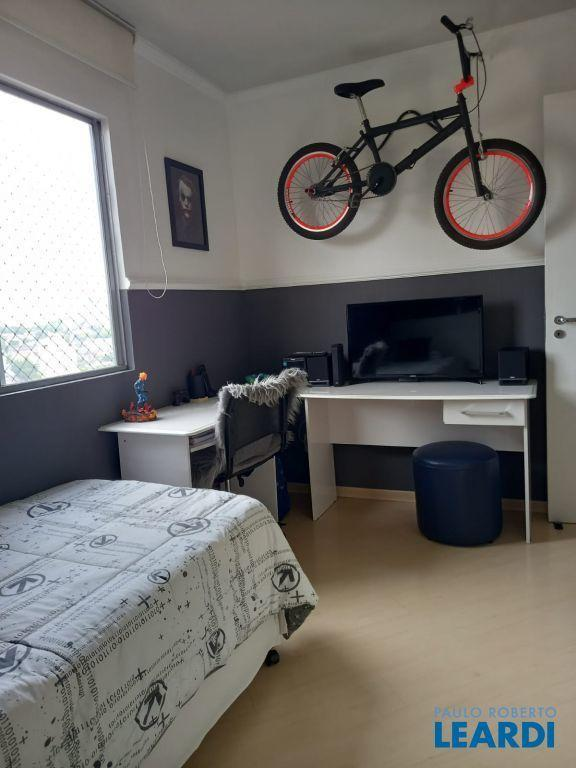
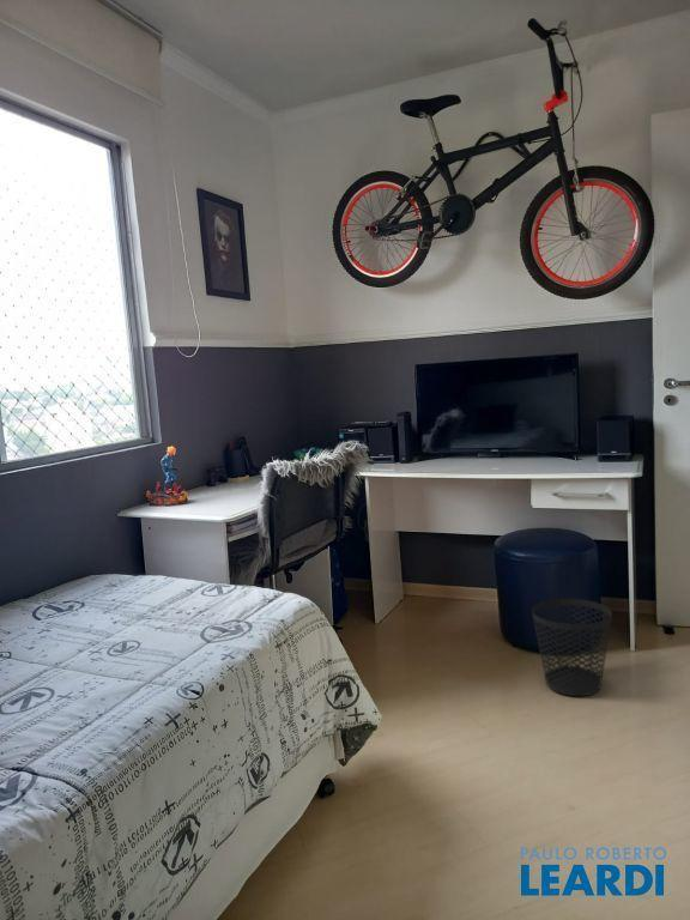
+ wastebasket (571, 648)
